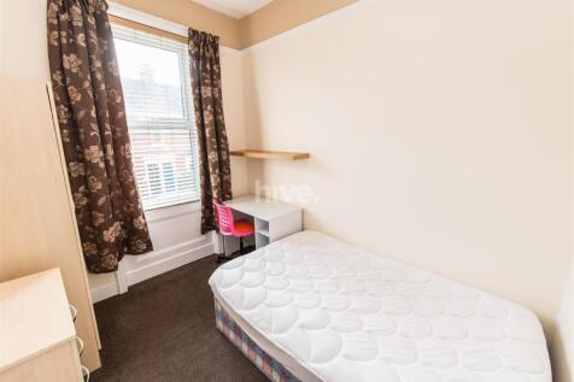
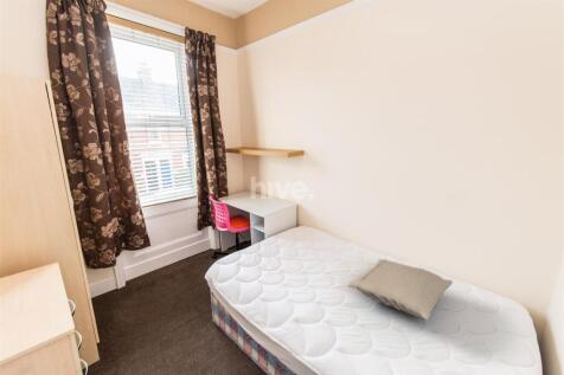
+ pillow (399, 284)
